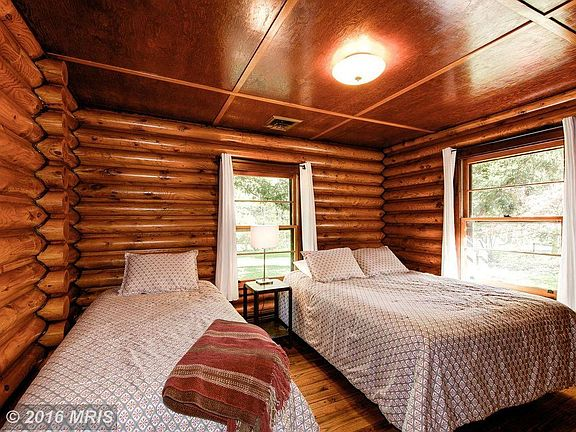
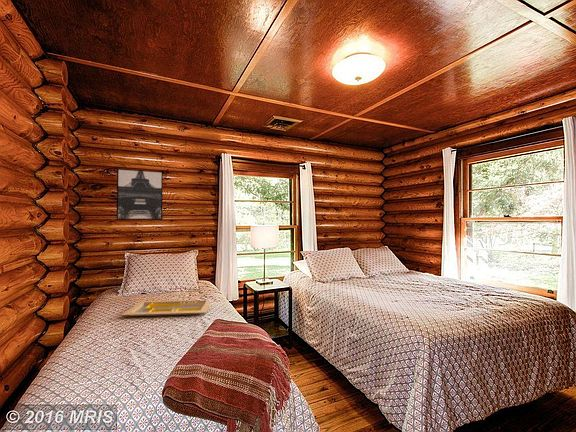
+ serving tray (171, 307)
+ wall art (140, 195)
